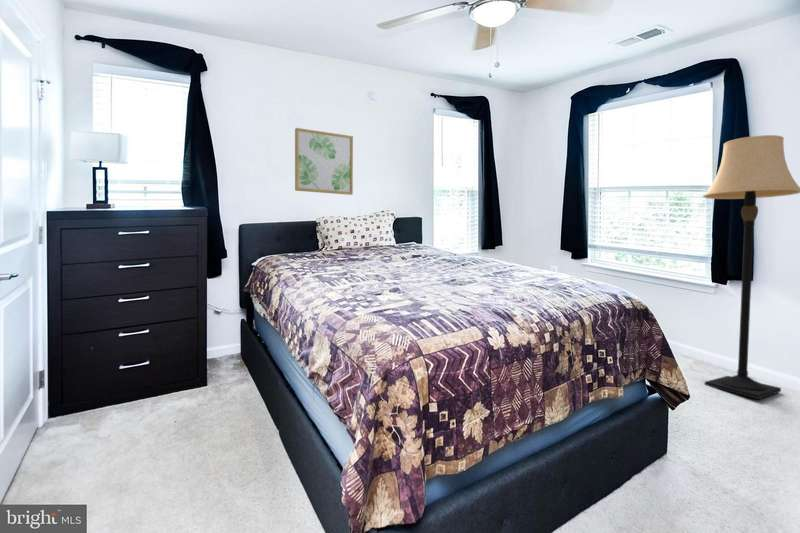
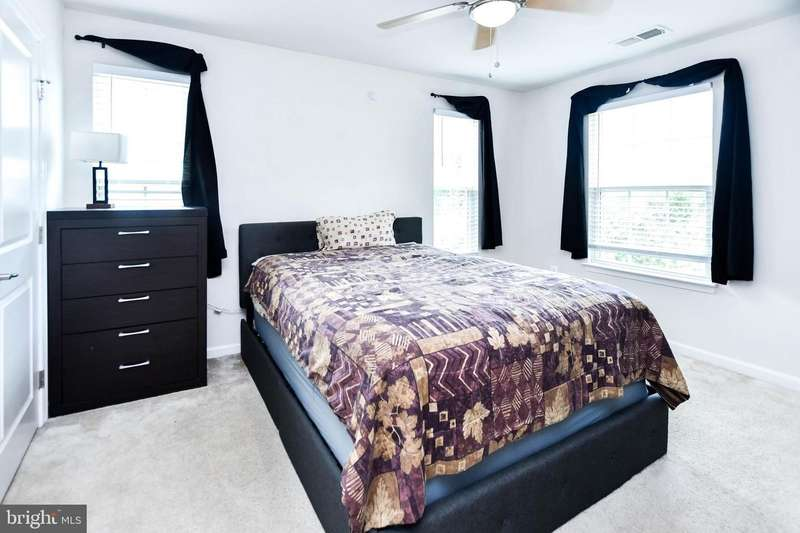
- wall art (324, 162)
- lamp (747, 266)
